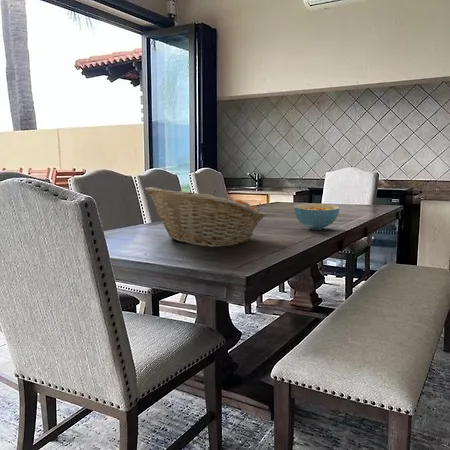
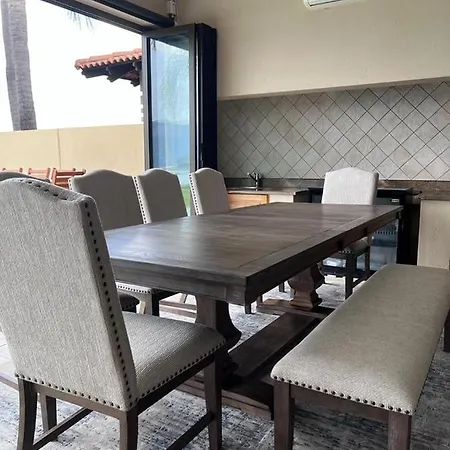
- cereal bowl (315, 217)
- fruit basket (204, 212)
